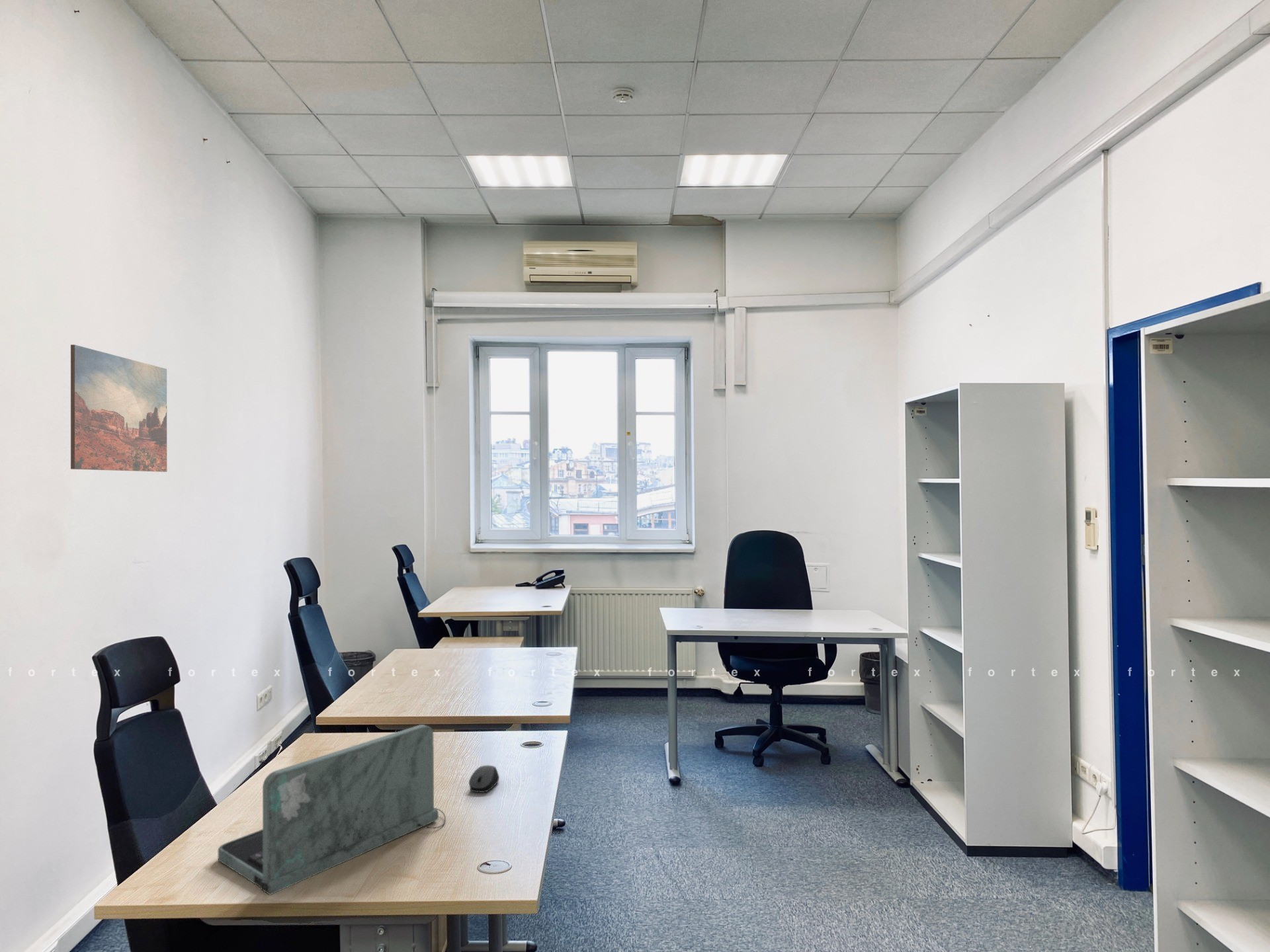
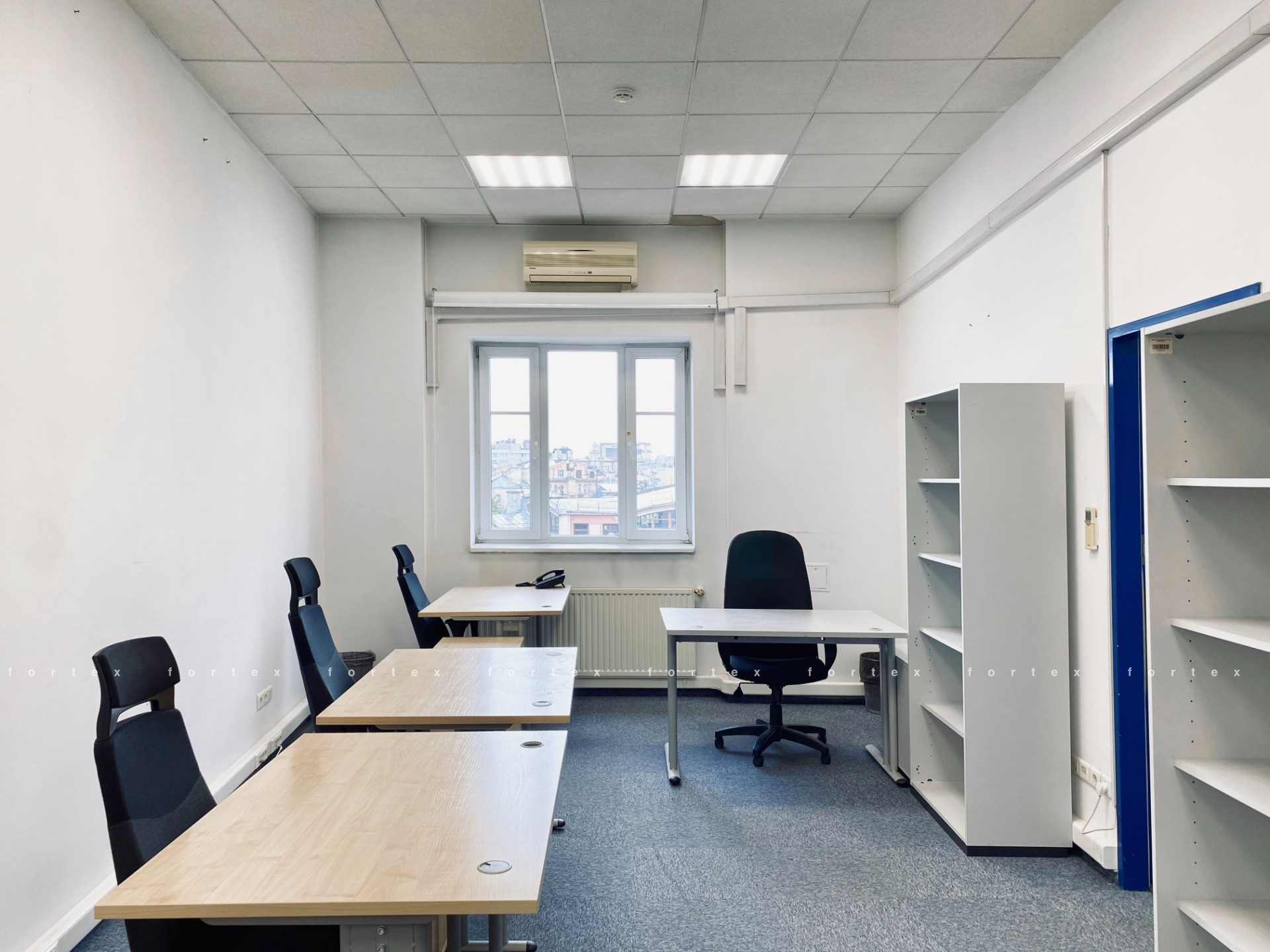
- computer mouse (484, 777)
- laptop (341, 788)
- wall art (123, 414)
